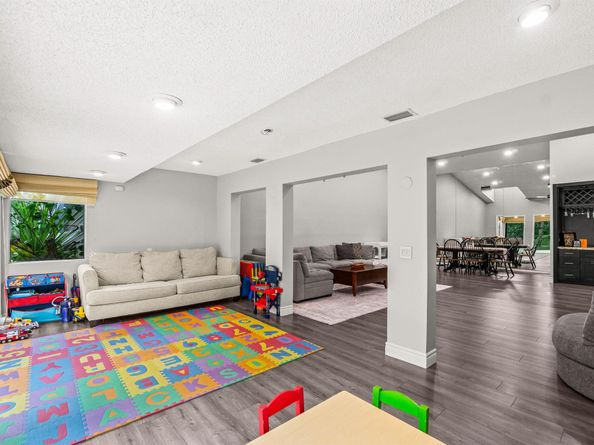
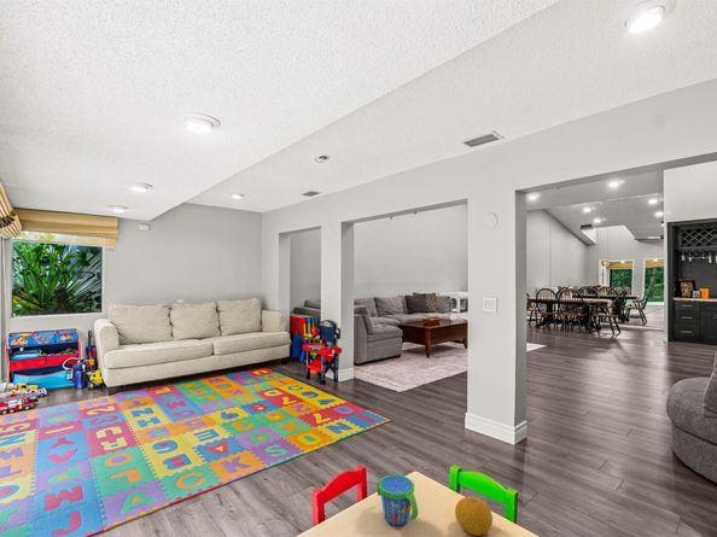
+ fruit (473, 514)
+ snack cup (396, 501)
